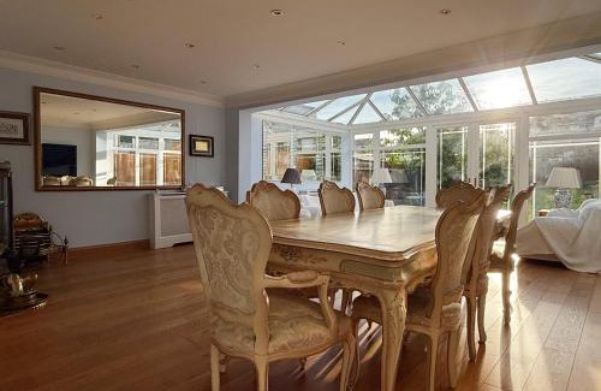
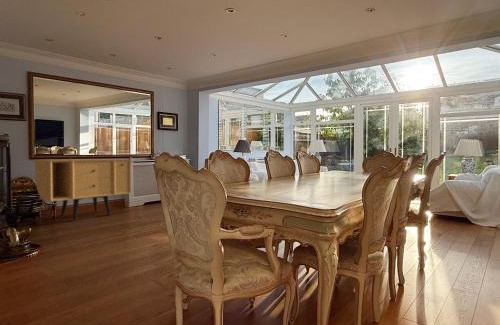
+ sideboard (85, 187)
